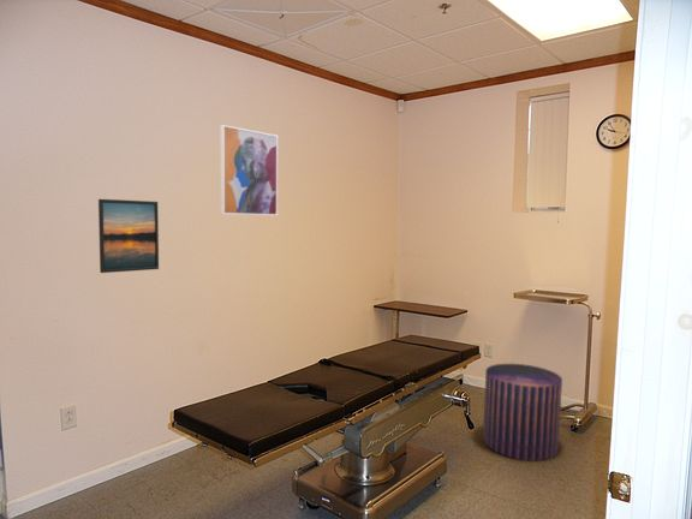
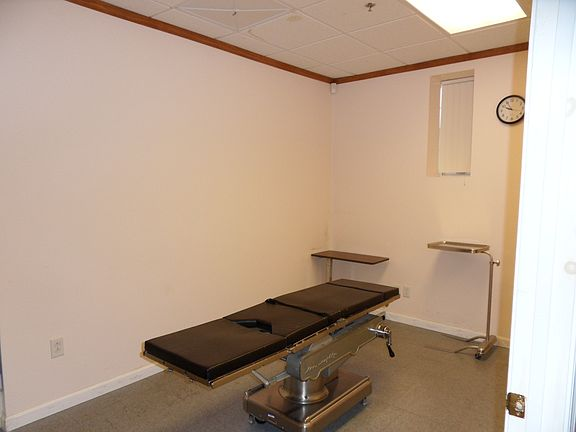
- wall art (250, 173)
- stool (520, 408)
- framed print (130, 235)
